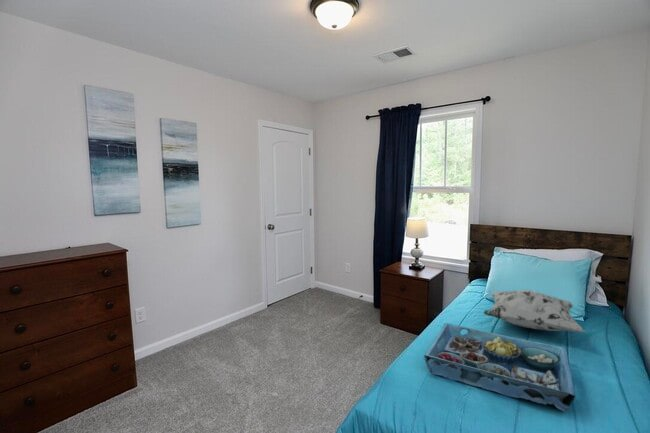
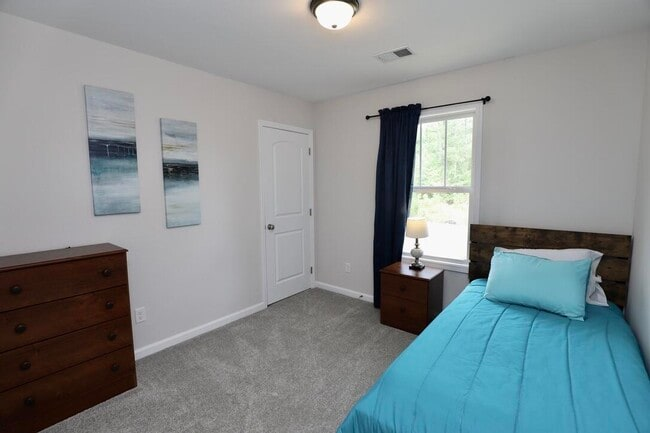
- serving tray (495, 358)
- decorative pillow (530, 309)
